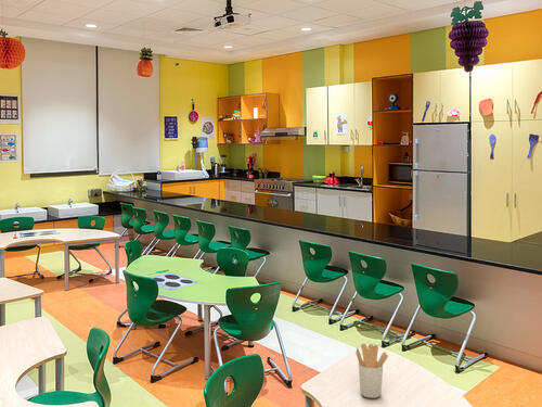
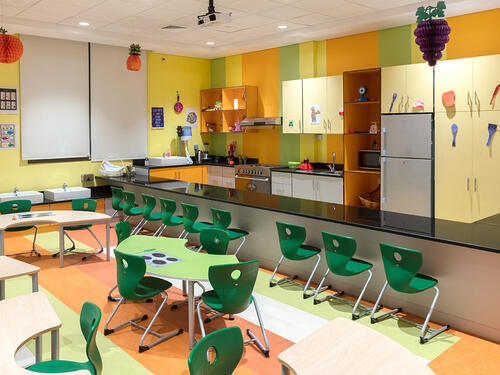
- utensil holder (370, 369)
